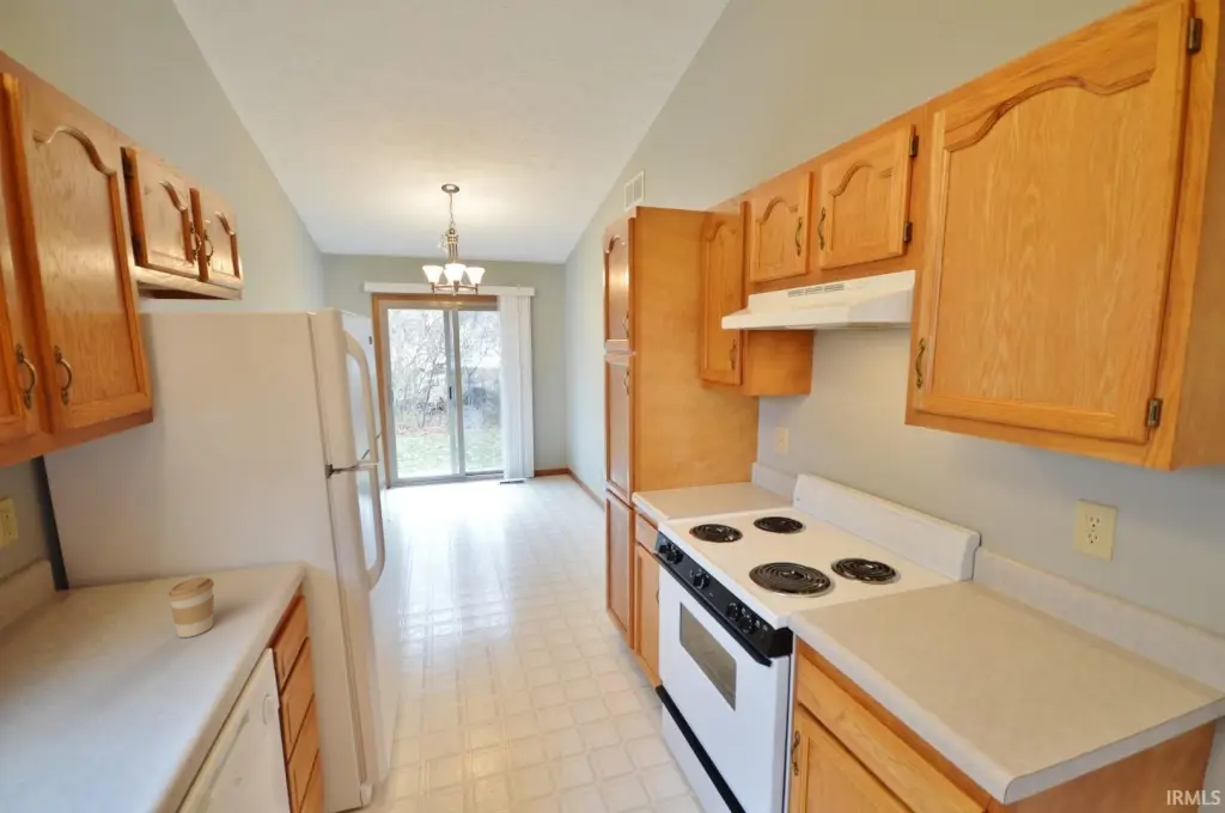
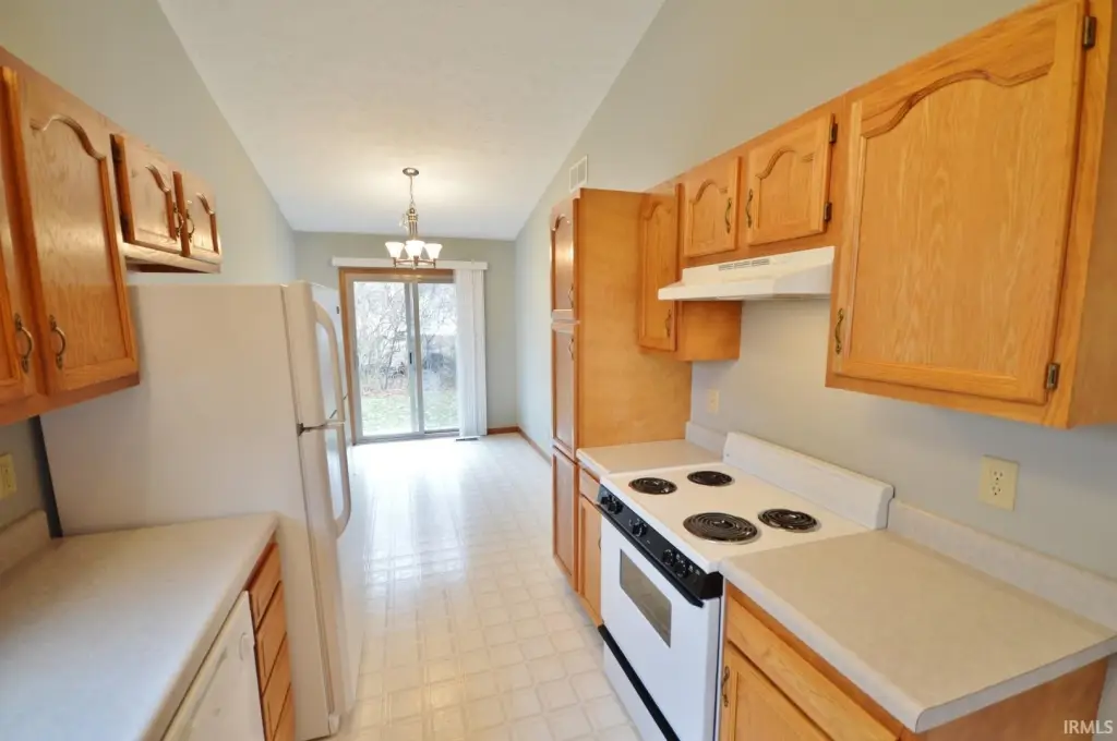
- coffee cup (193, 605)
